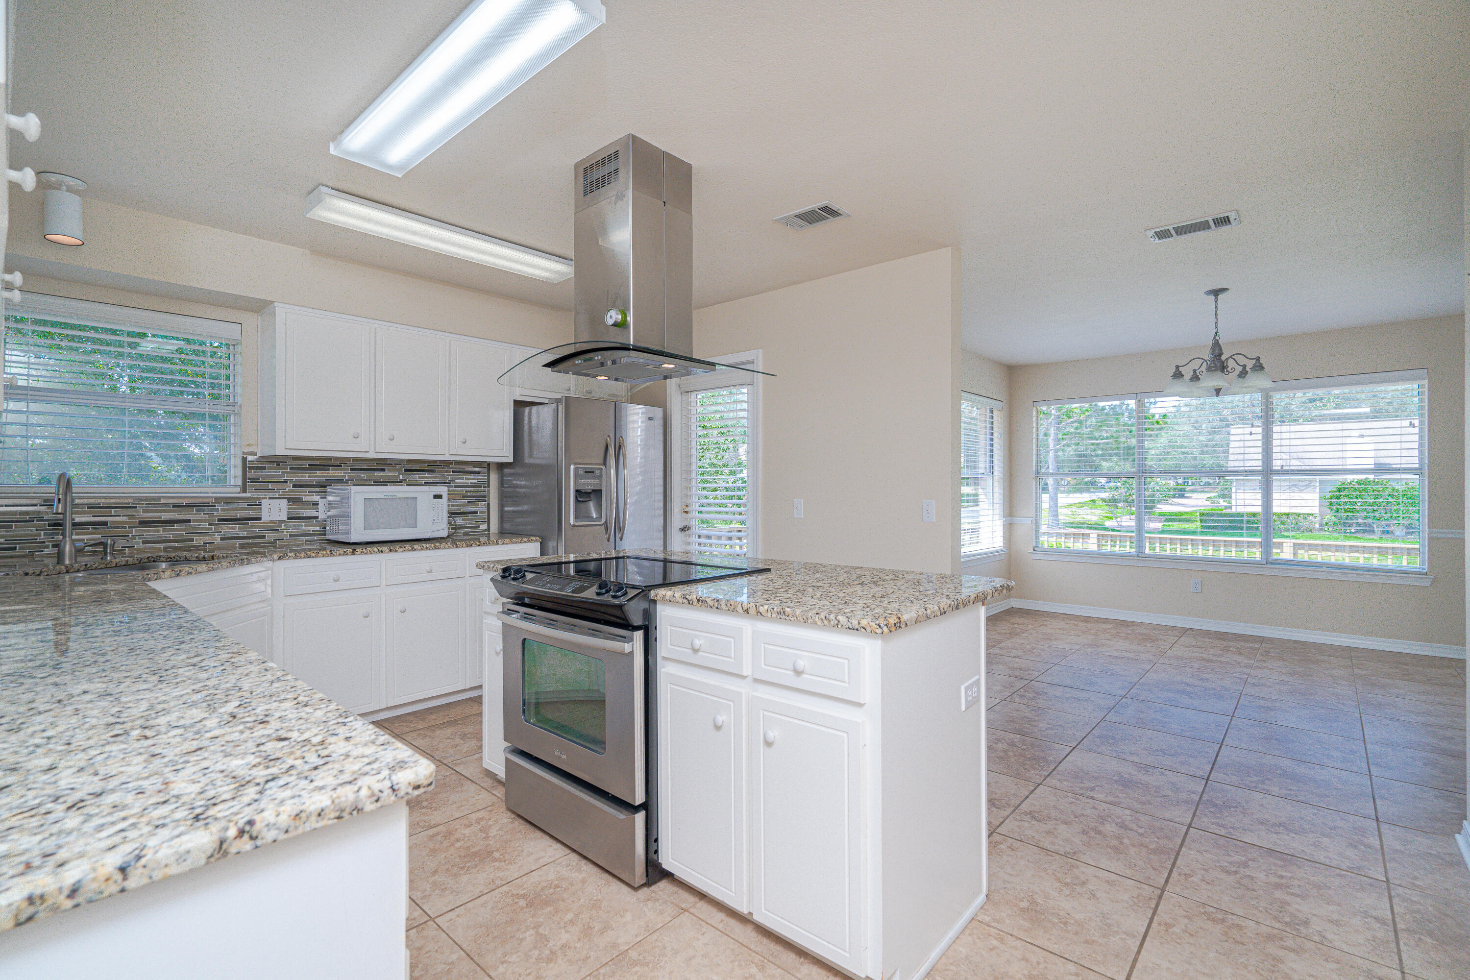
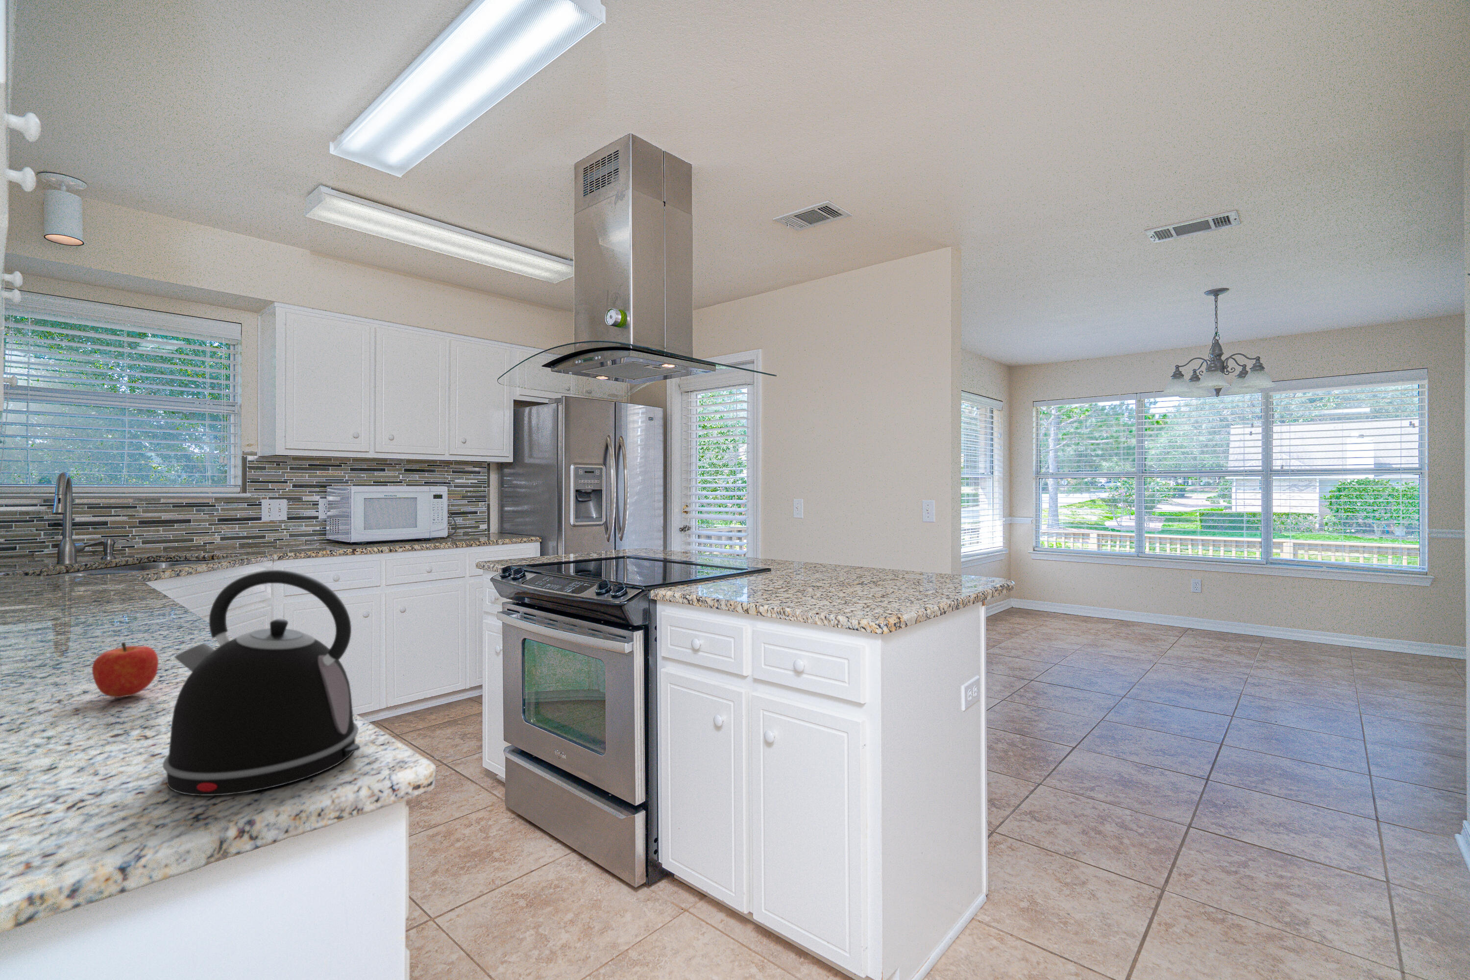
+ kettle (268, 665)
+ fruit (126, 669)
